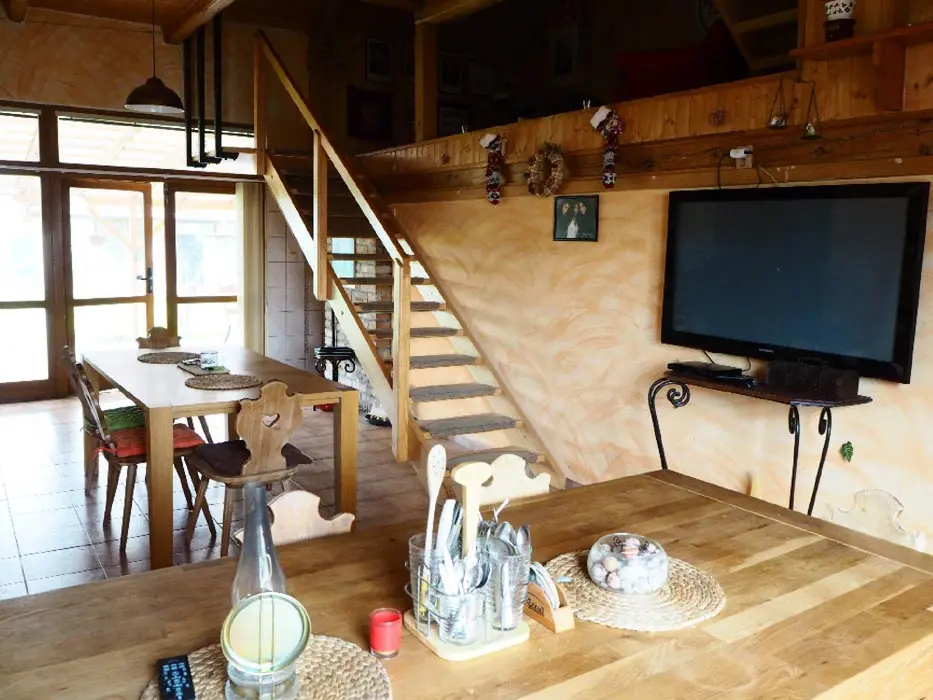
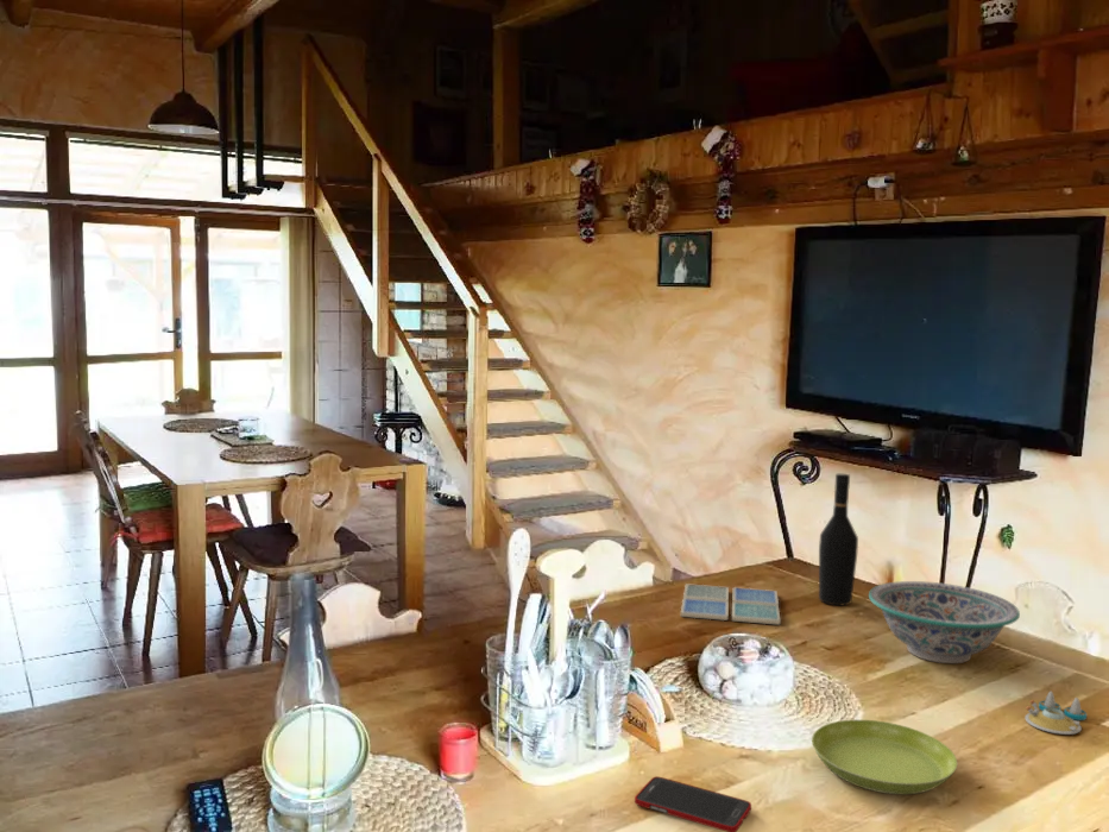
+ salt and pepper shaker set (1056, 711)
+ drink coaster (732, 603)
+ saucer (882, 758)
+ cell phone (692, 803)
+ wine bottle (838, 538)
+ decorative bowl (940, 626)
